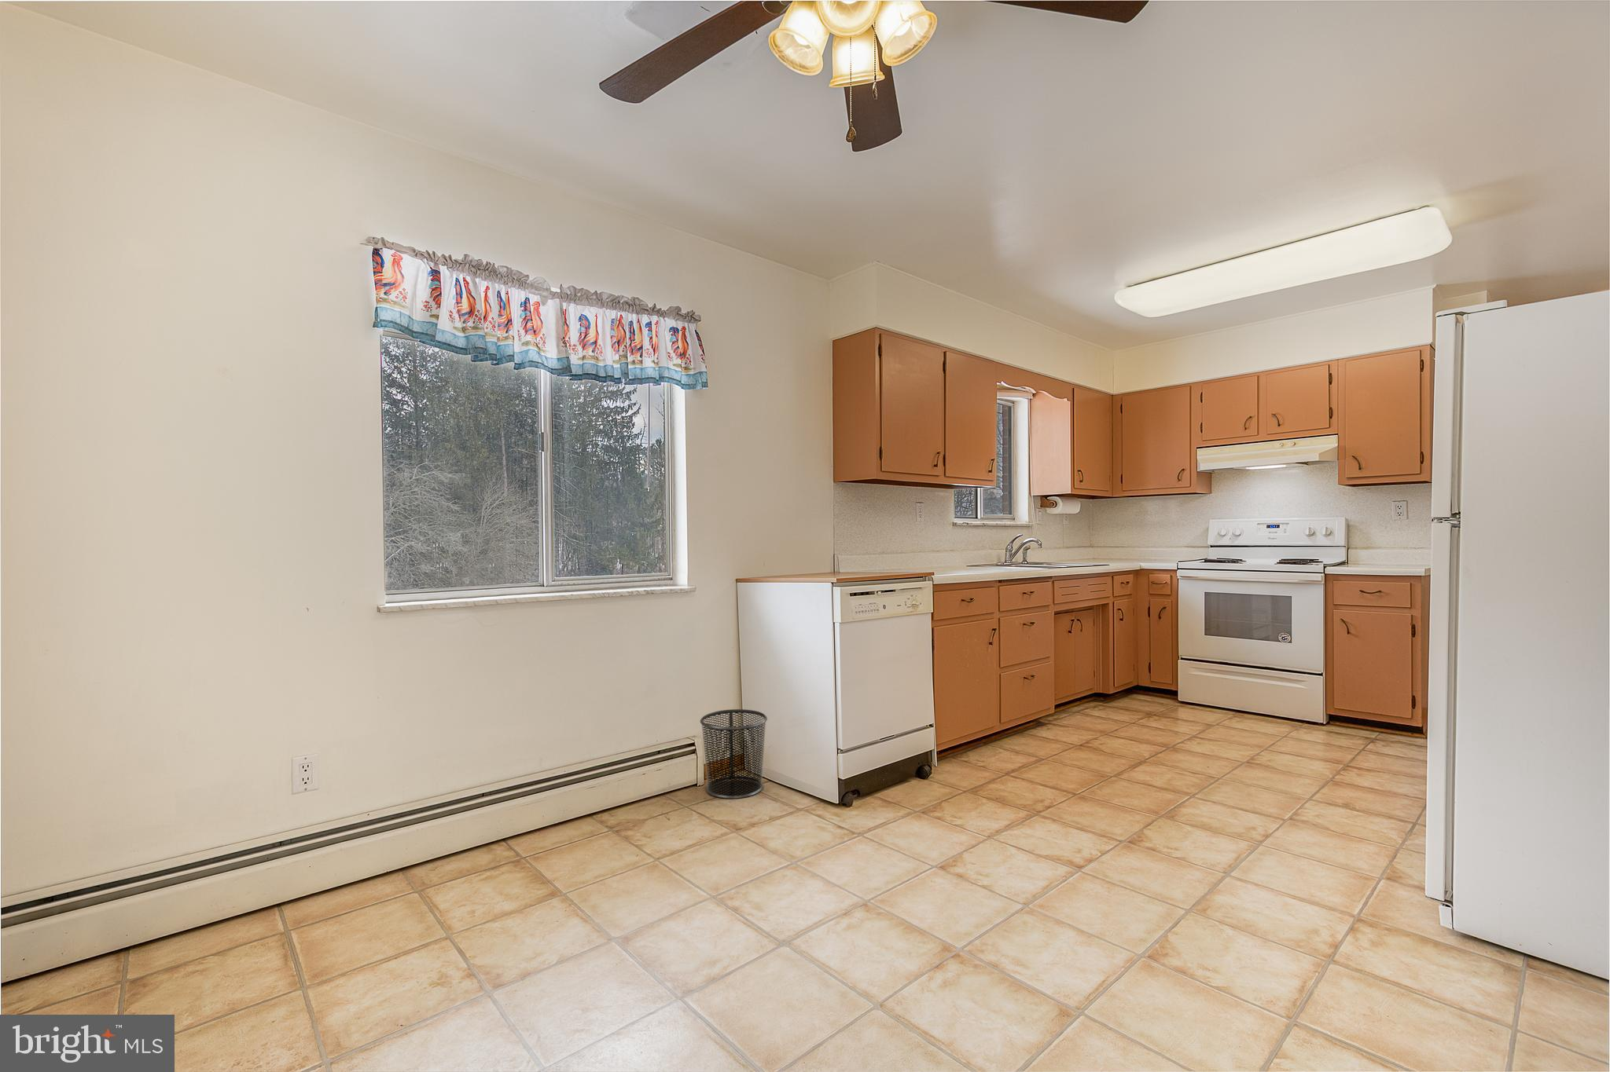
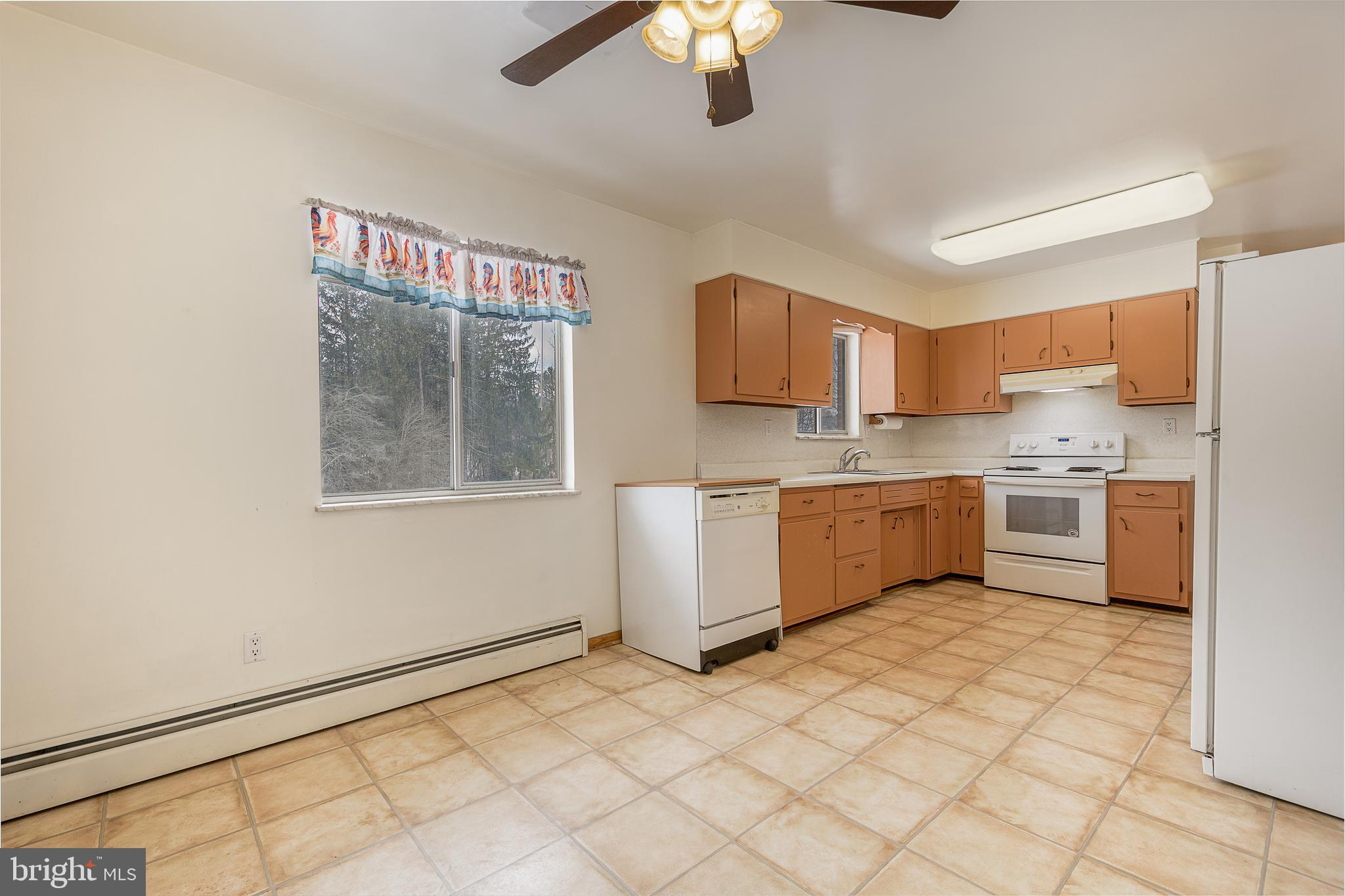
- waste bin (734, 753)
